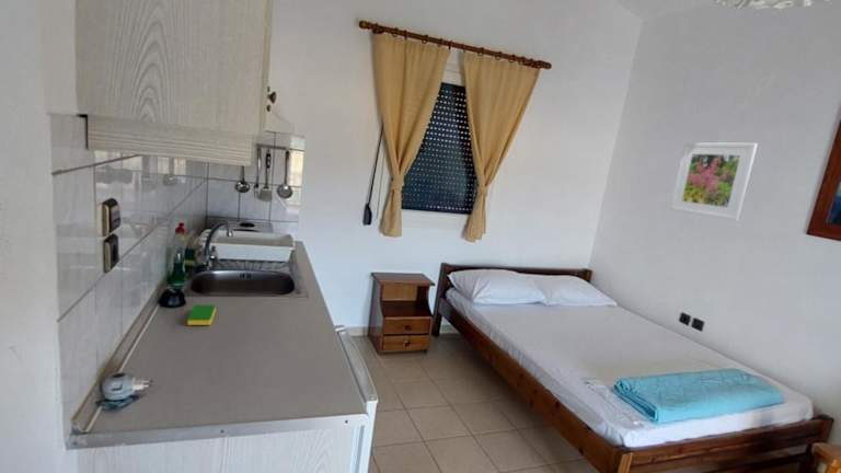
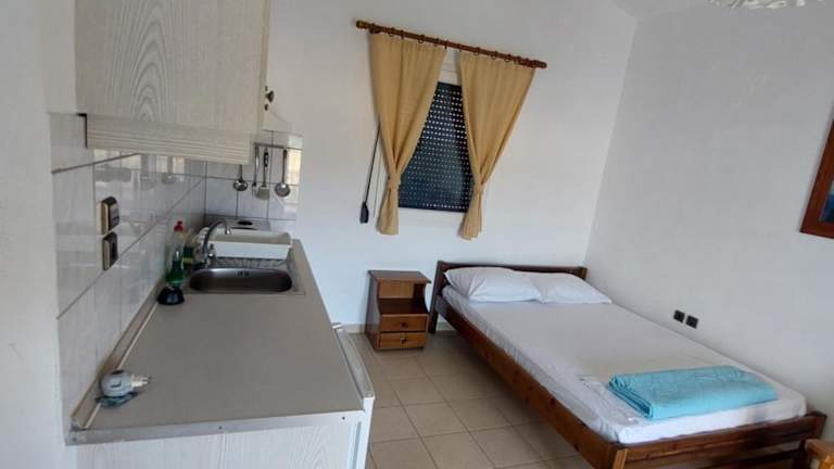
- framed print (710, 180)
- dish sponge (201, 314)
